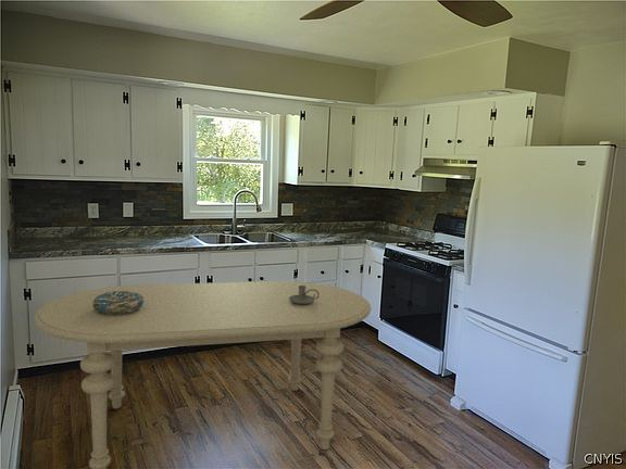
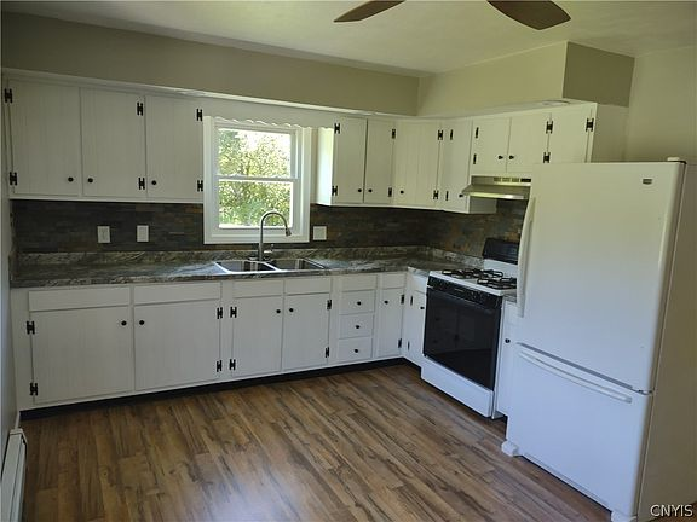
- decorative bowl (118, 302)
- dining table (215, 343)
- candle holder (304, 293)
